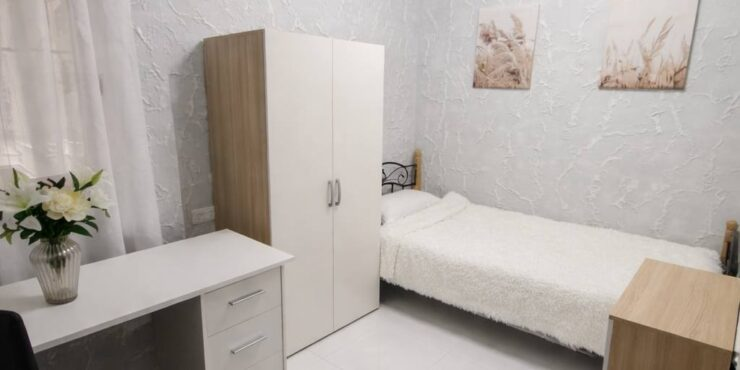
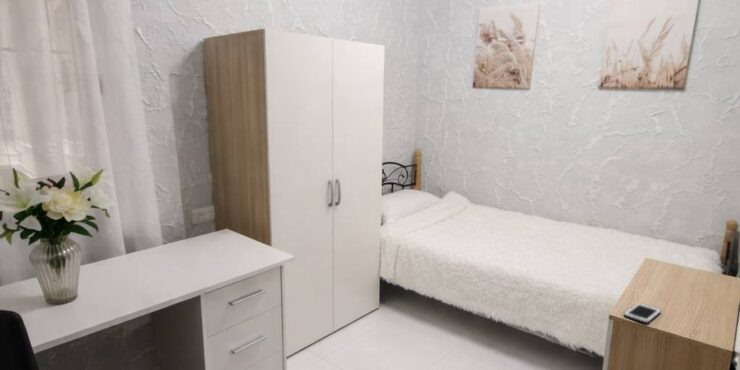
+ cell phone (642, 312)
